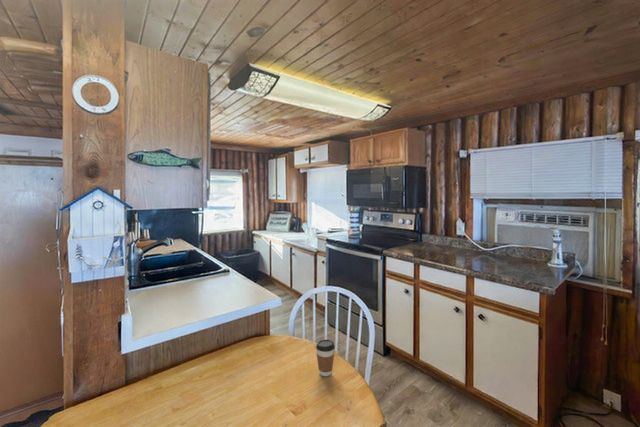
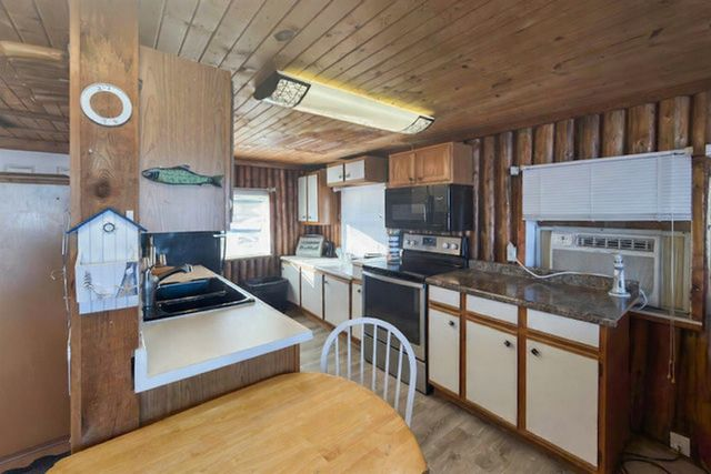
- coffee cup (325, 357)
